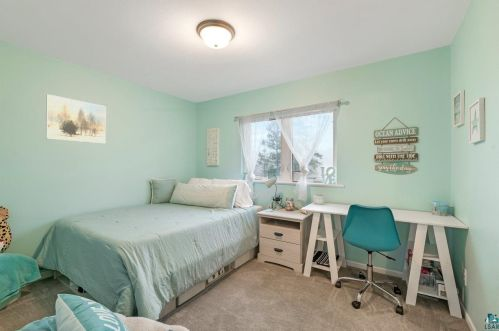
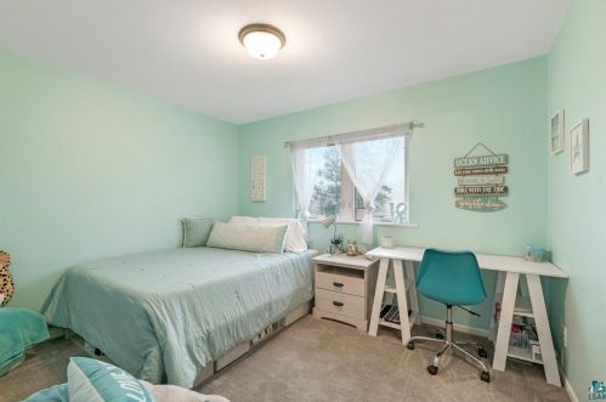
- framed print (78, 121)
